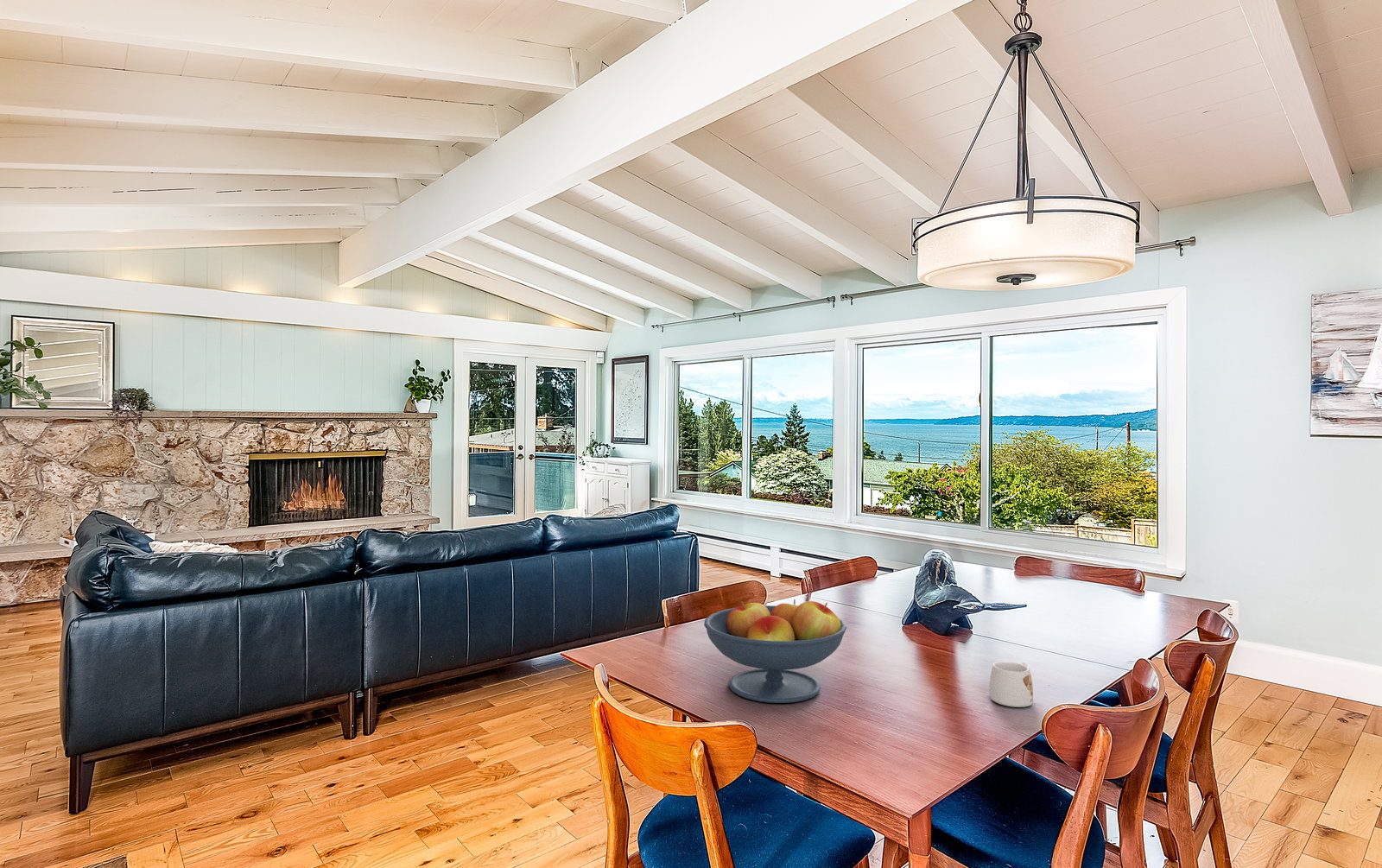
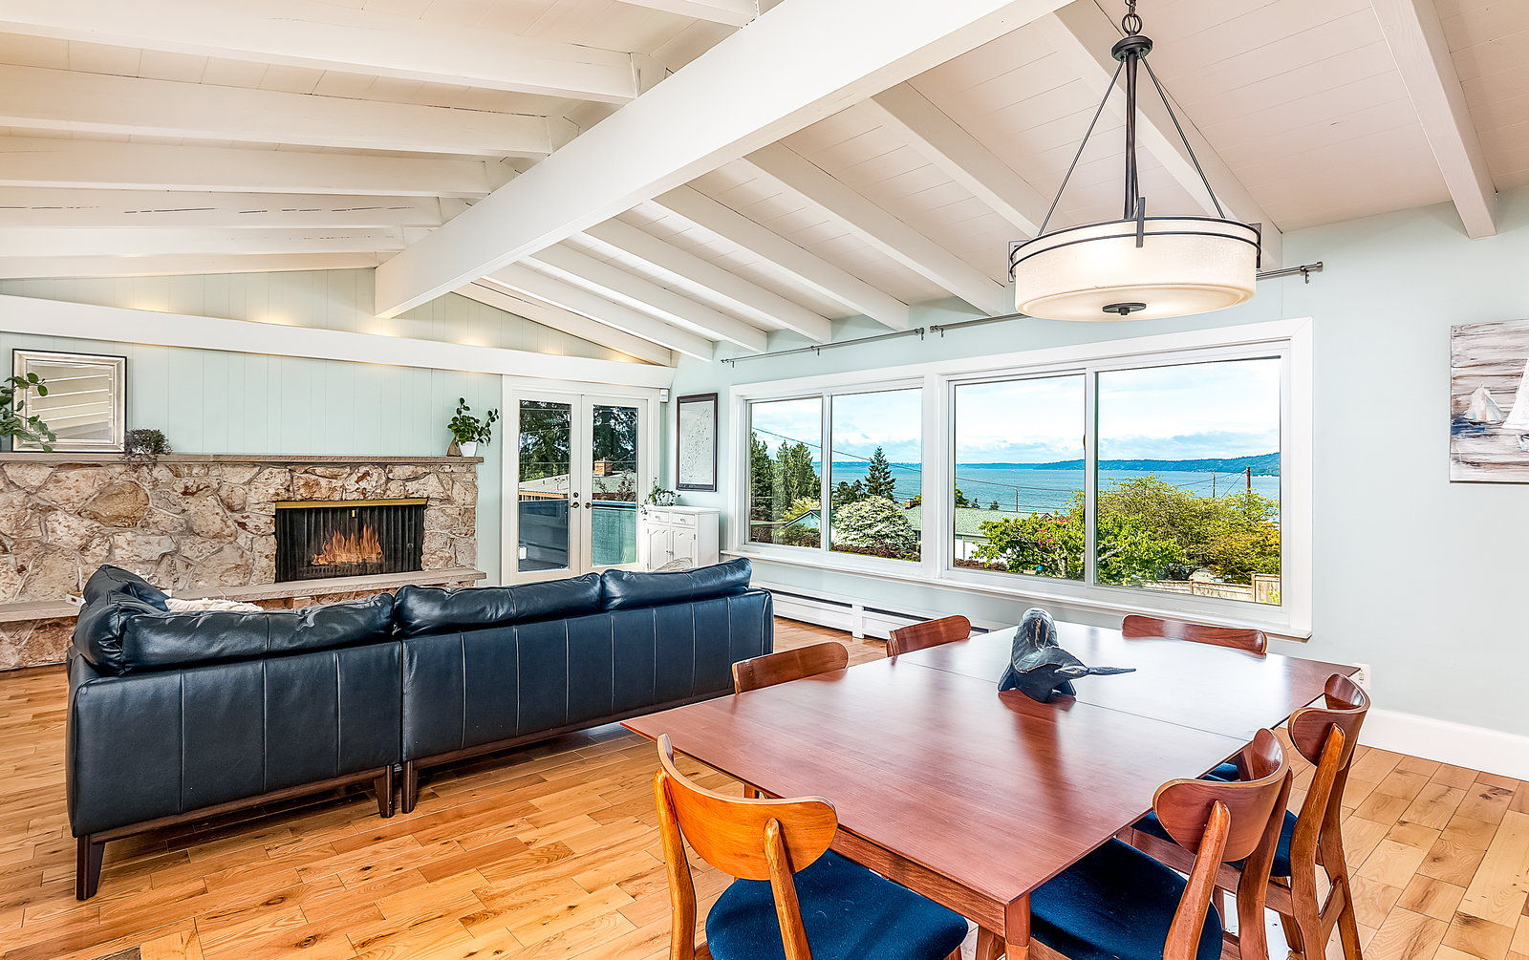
- fruit bowl (774, 643)
- mug (1014, 681)
